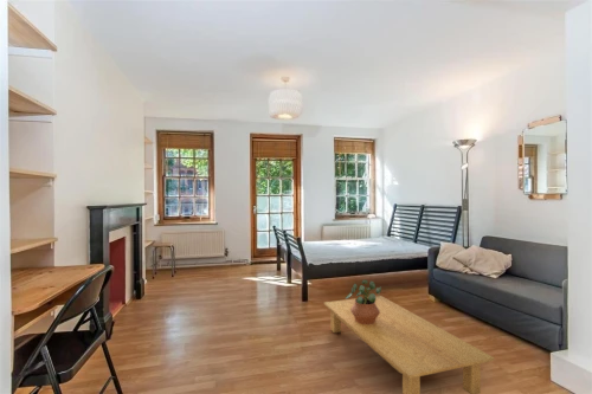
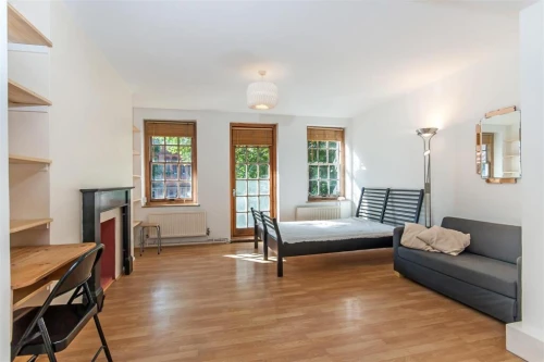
- potted plant (361, 301)
- coffee table (391, 340)
